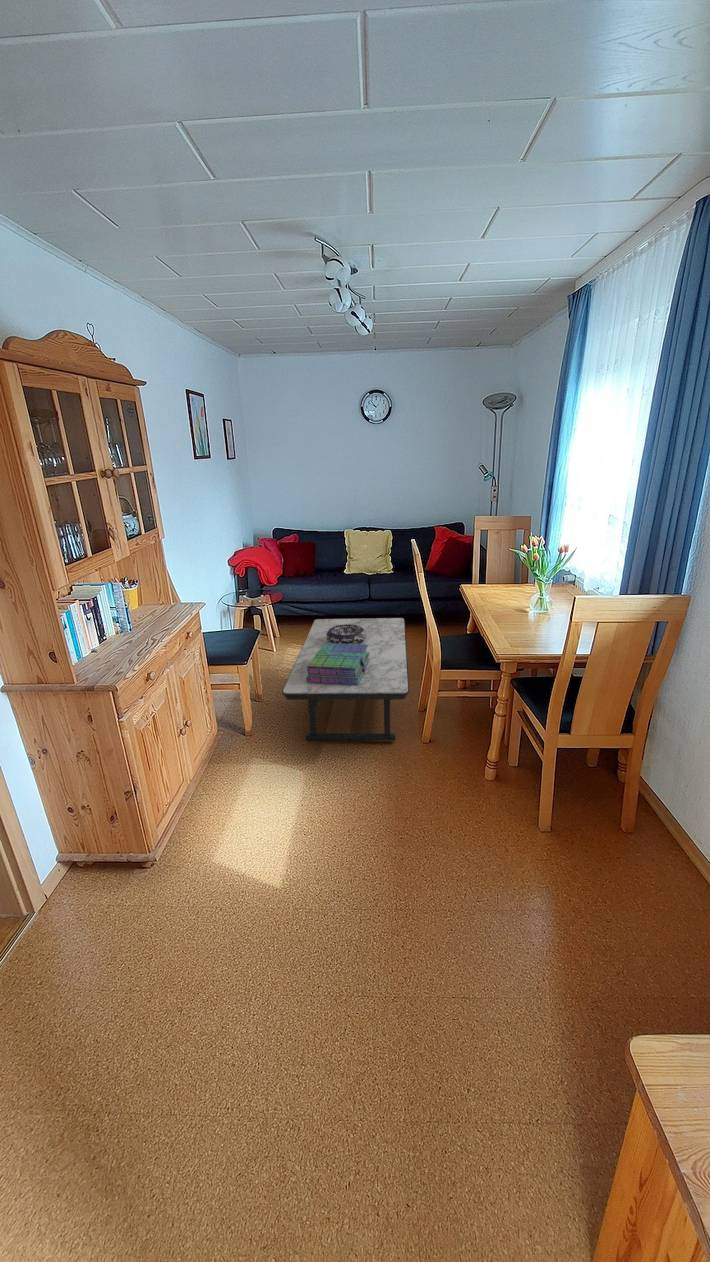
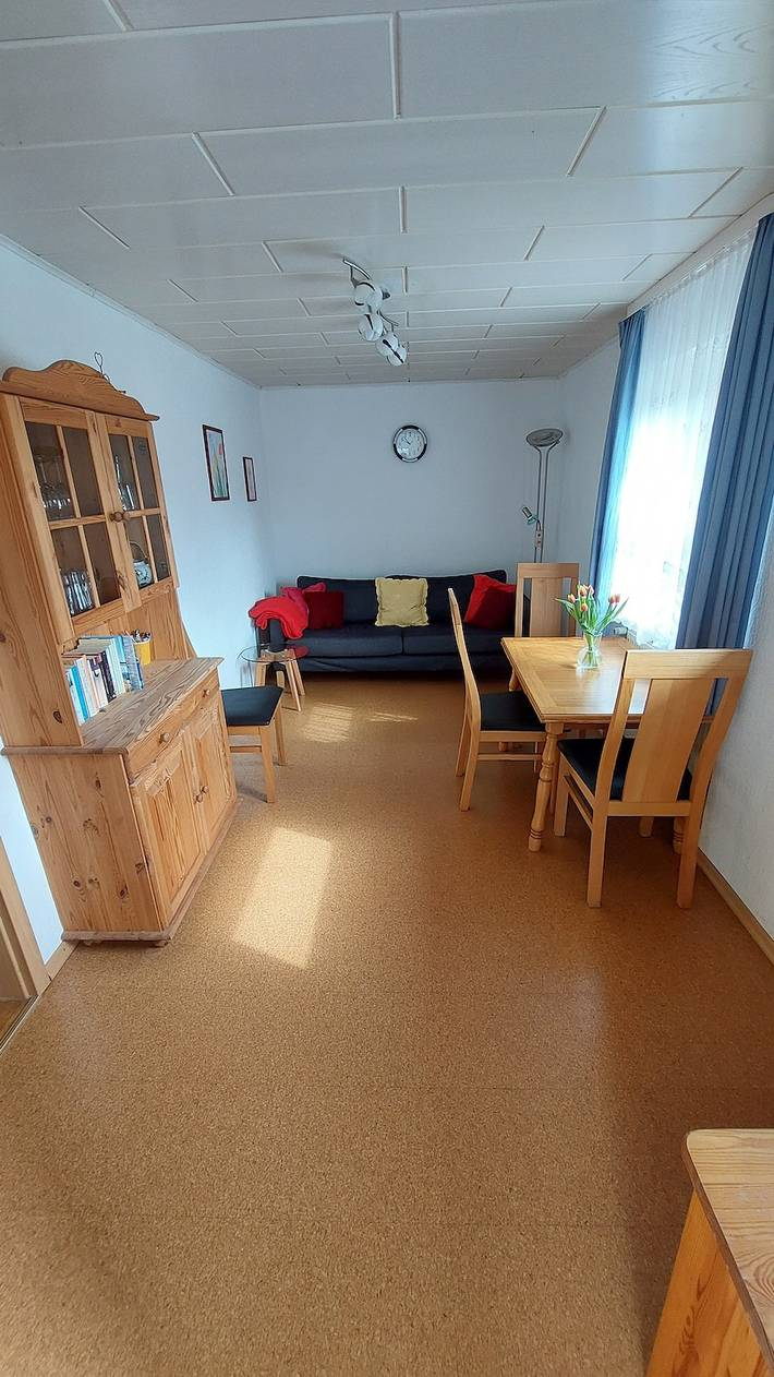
- decorative bowl (346, 635)
- coffee table (360, 681)
- stack of books (339, 662)
